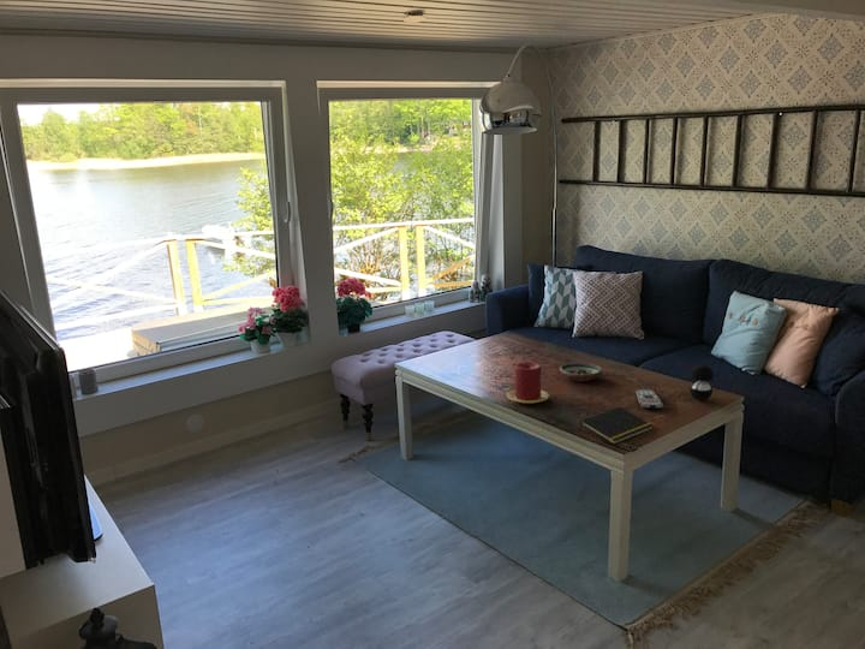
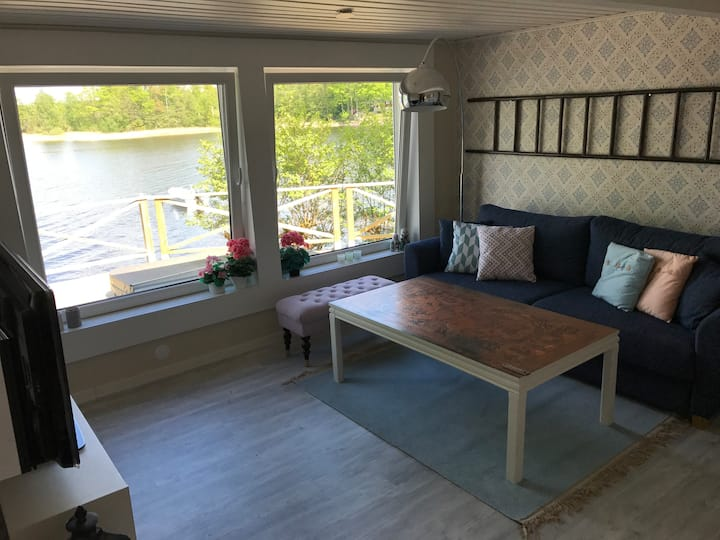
- speaker (702, 382)
- notepad (616, 424)
- candle (527, 382)
- remote control (648, 399)
- decorative bowl (580, 373)
